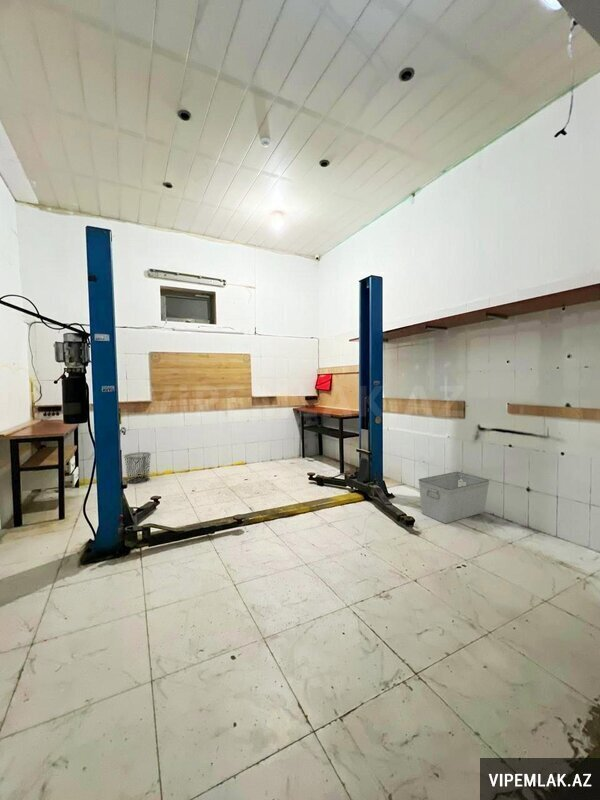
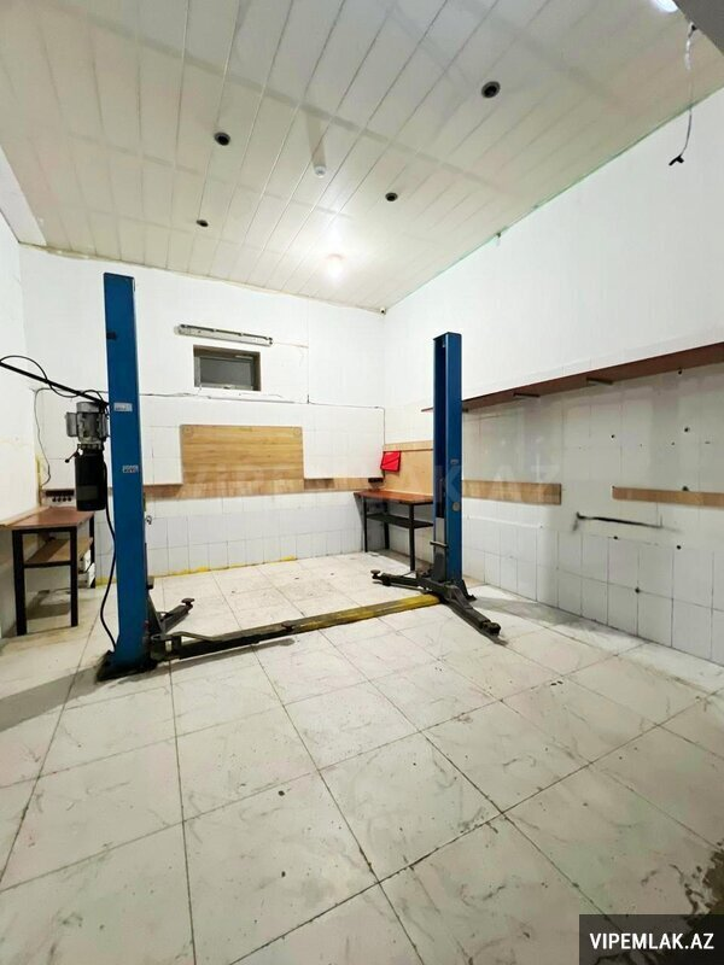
- waste bin (138, 467)
- storage bin (453, 496)
